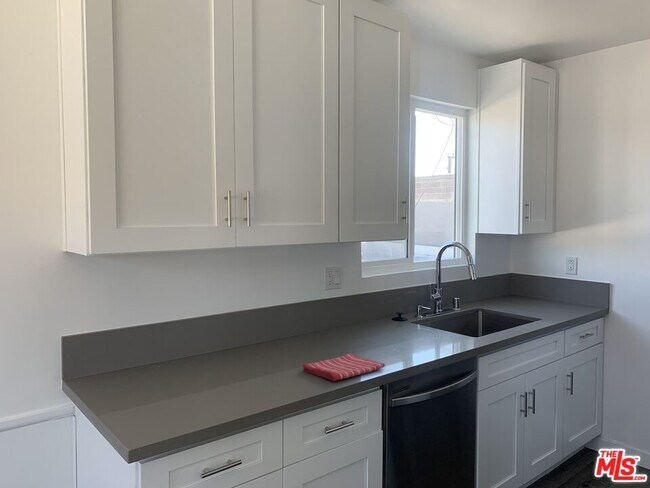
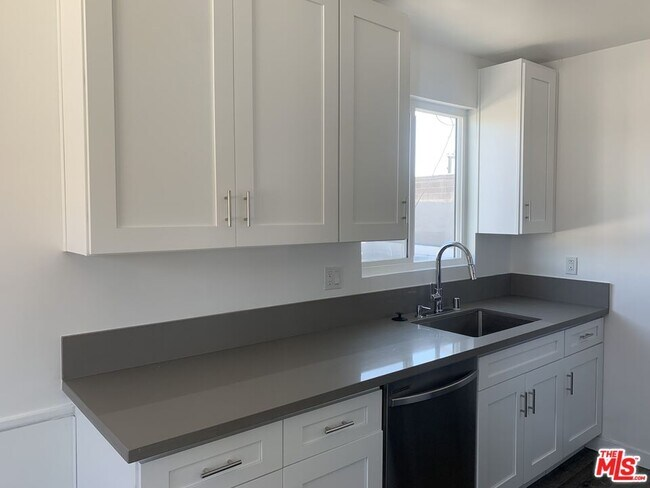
- dish towel (343, 366)
